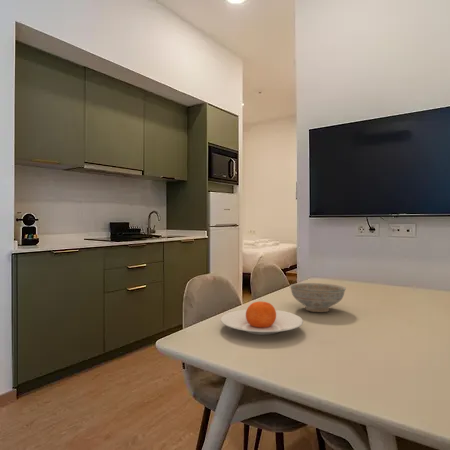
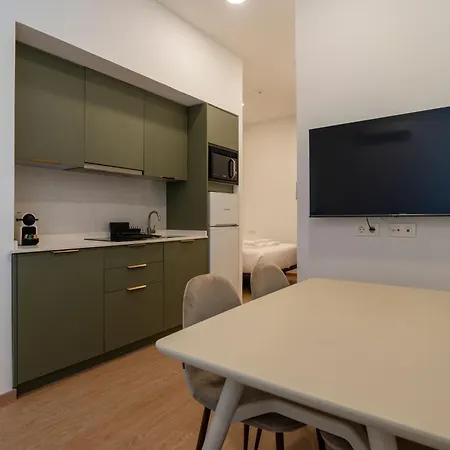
- plate (261, 316)
- decorative bowl (317, 297)
